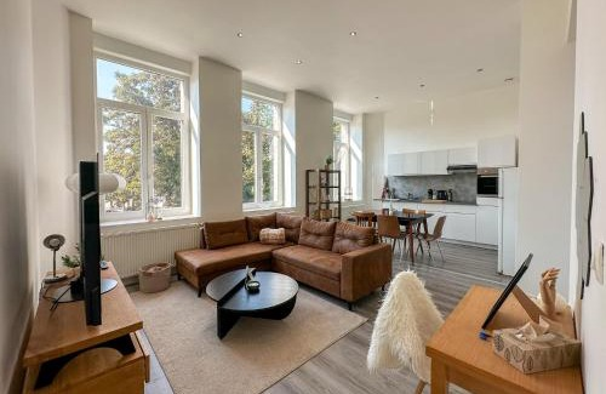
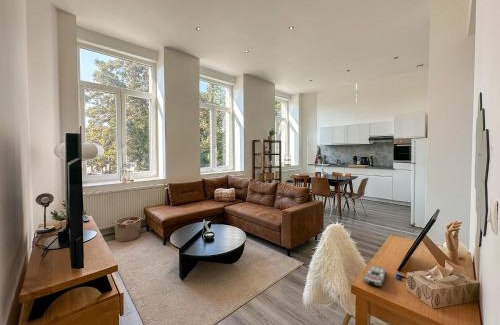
+ remote control (375, 275)
